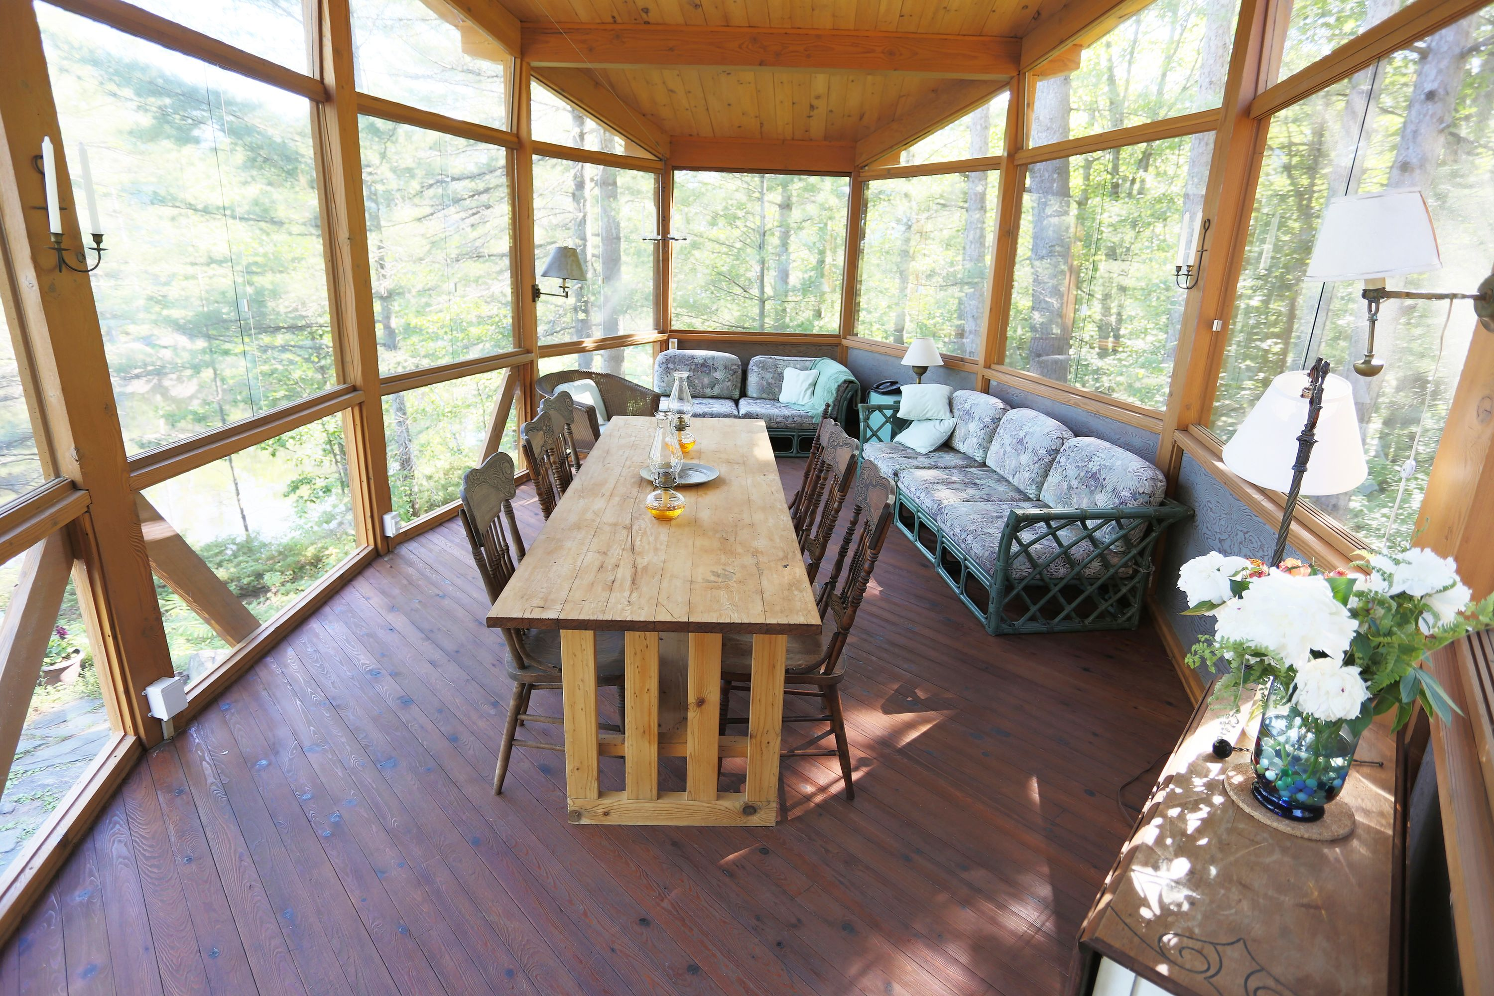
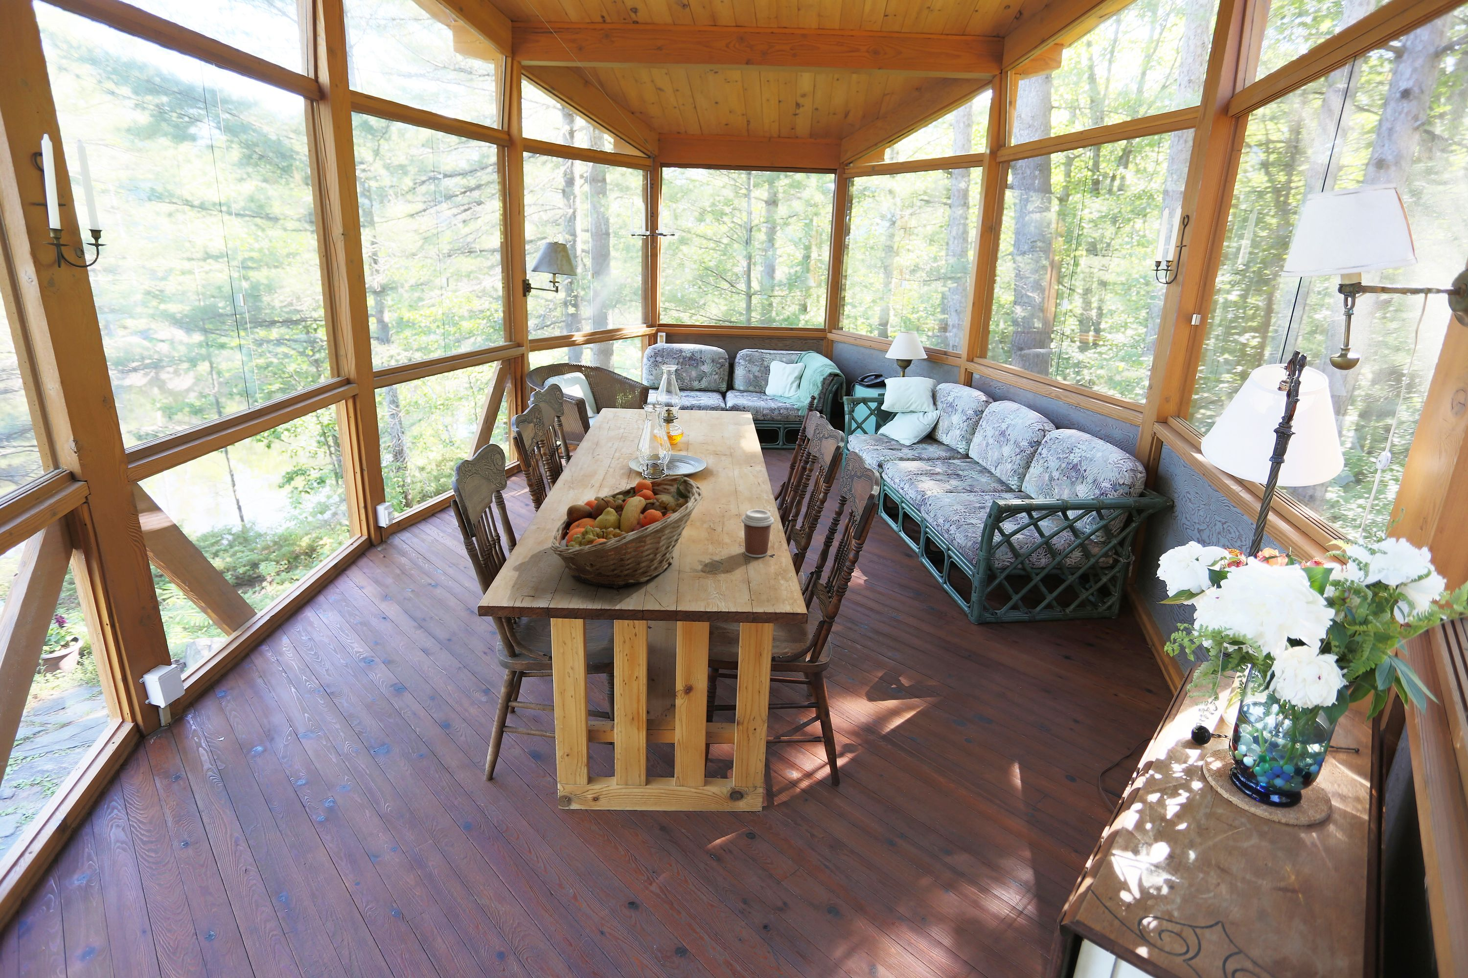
+ fruit basket (628, 526)
+ coffee cup (757, 533)
